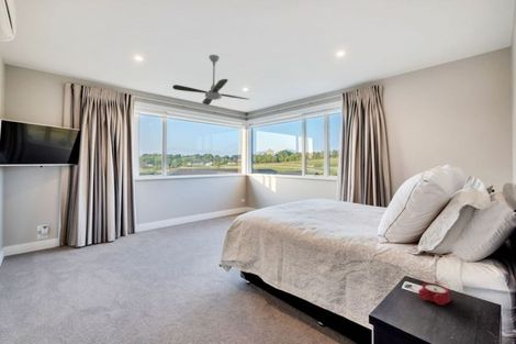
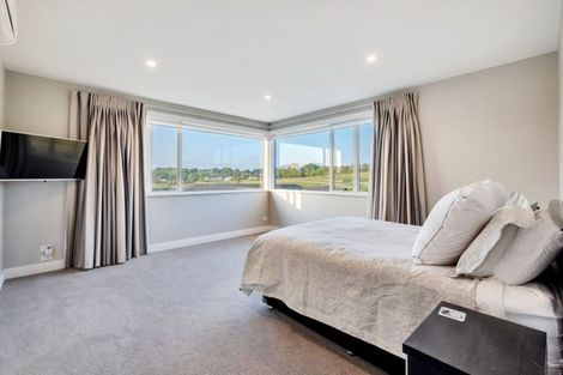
- alarm clock (434, 293)
- ceiling fan (213, 77)
